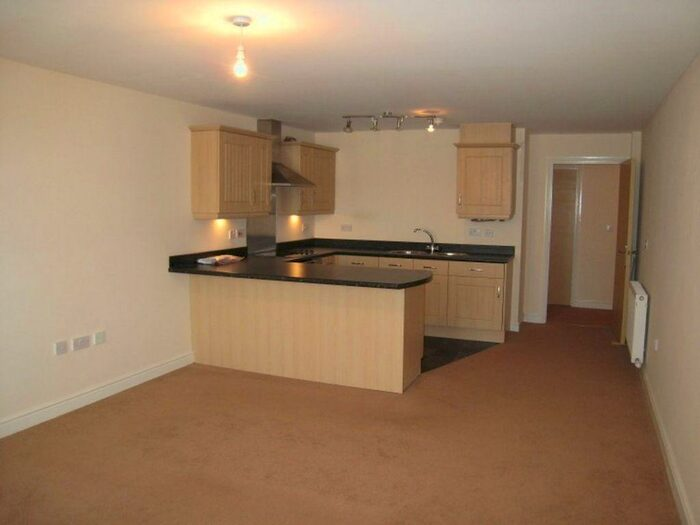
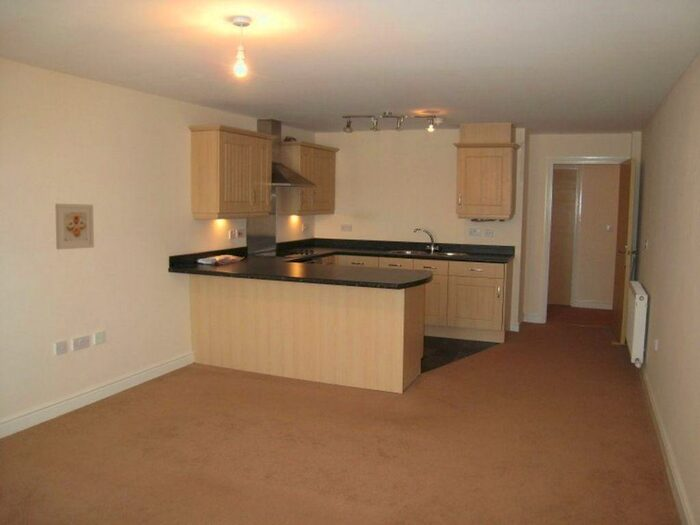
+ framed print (75, 226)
